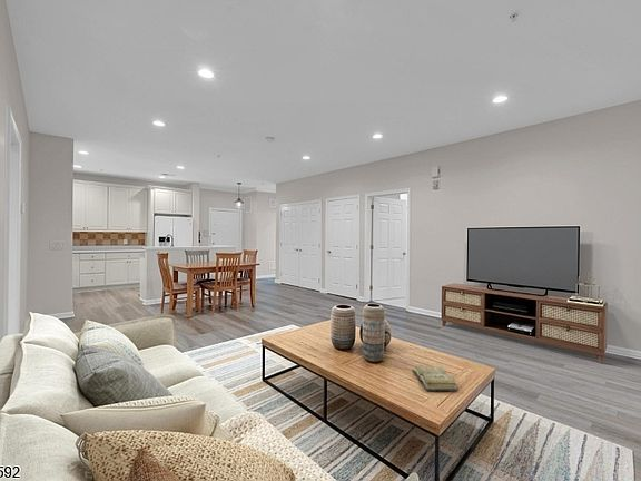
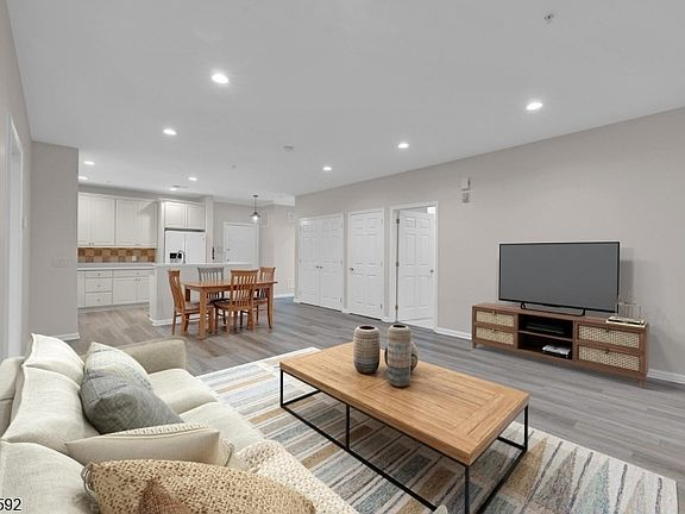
- diary (433, 375)
